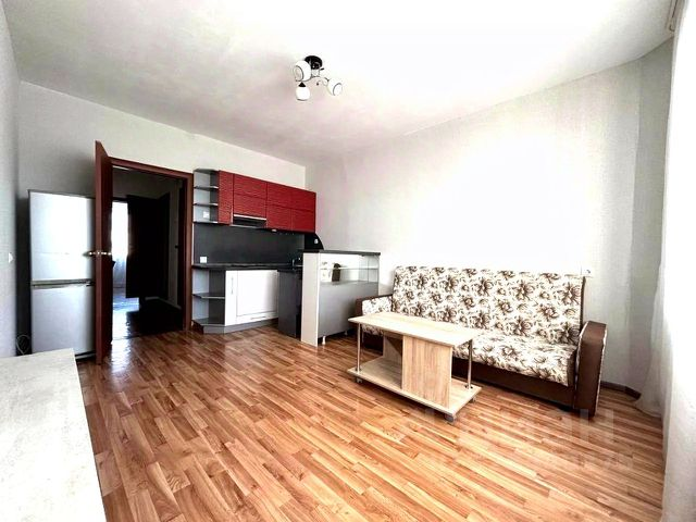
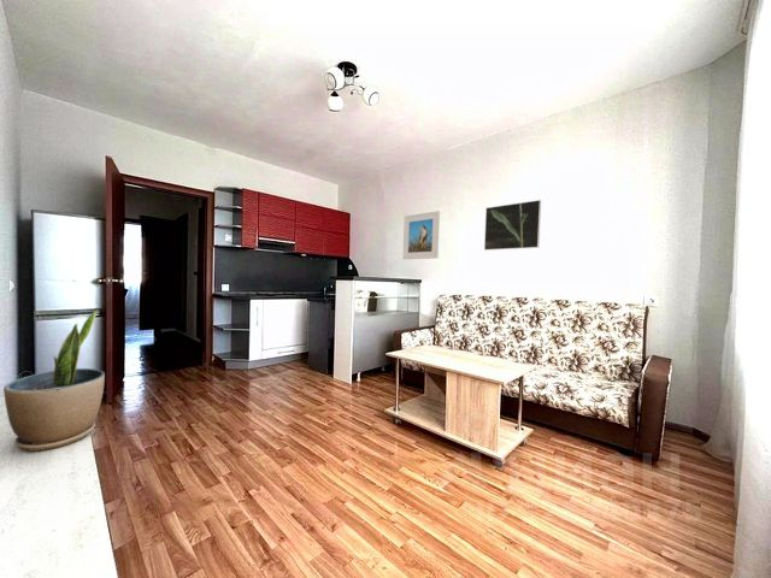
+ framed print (511, 226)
+ potted plant (58, 376)
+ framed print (420, 236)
